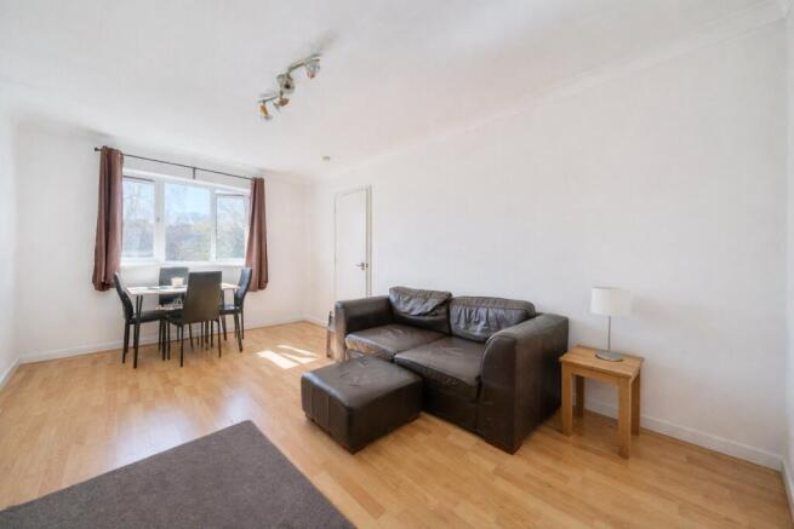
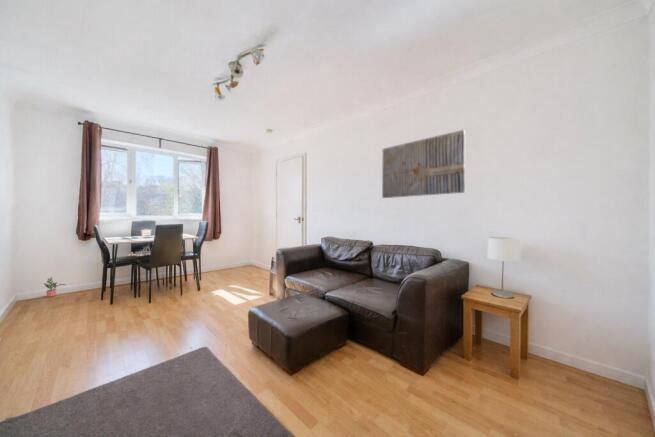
+ wall art (418, 168)
+ potted plant (55, 286)
